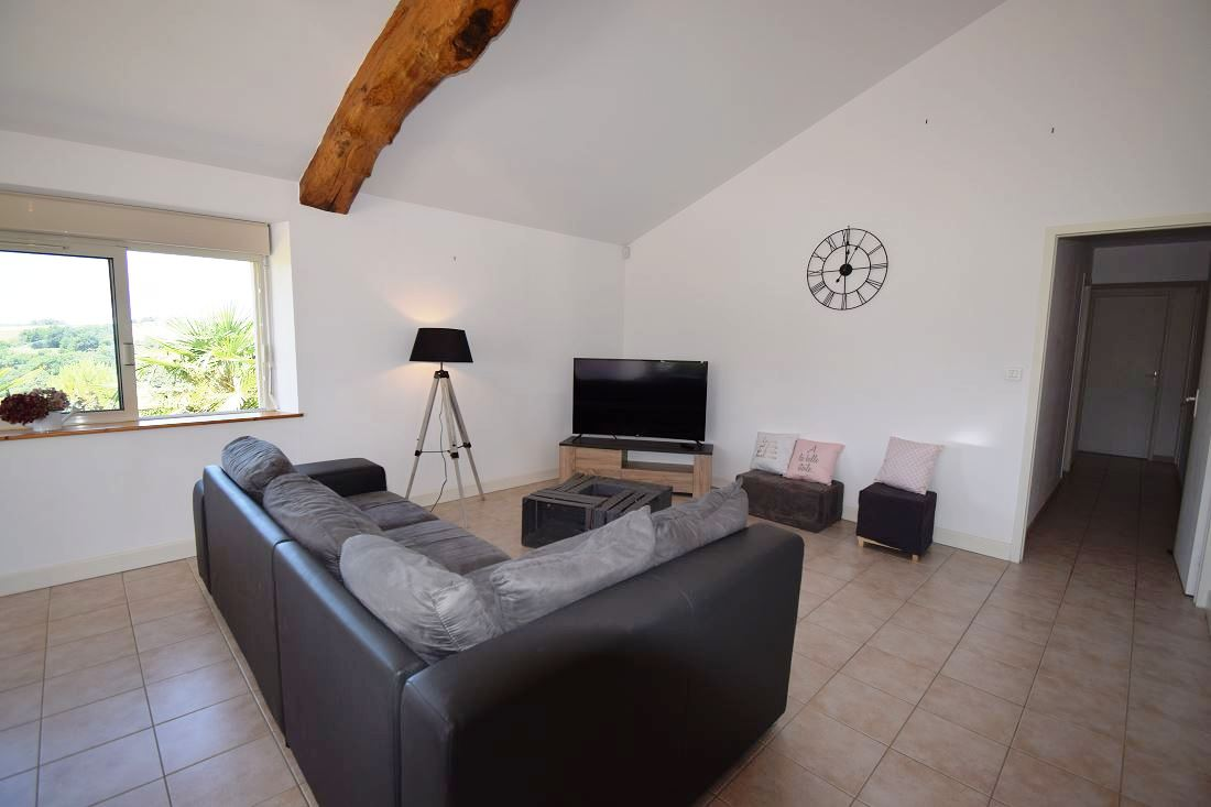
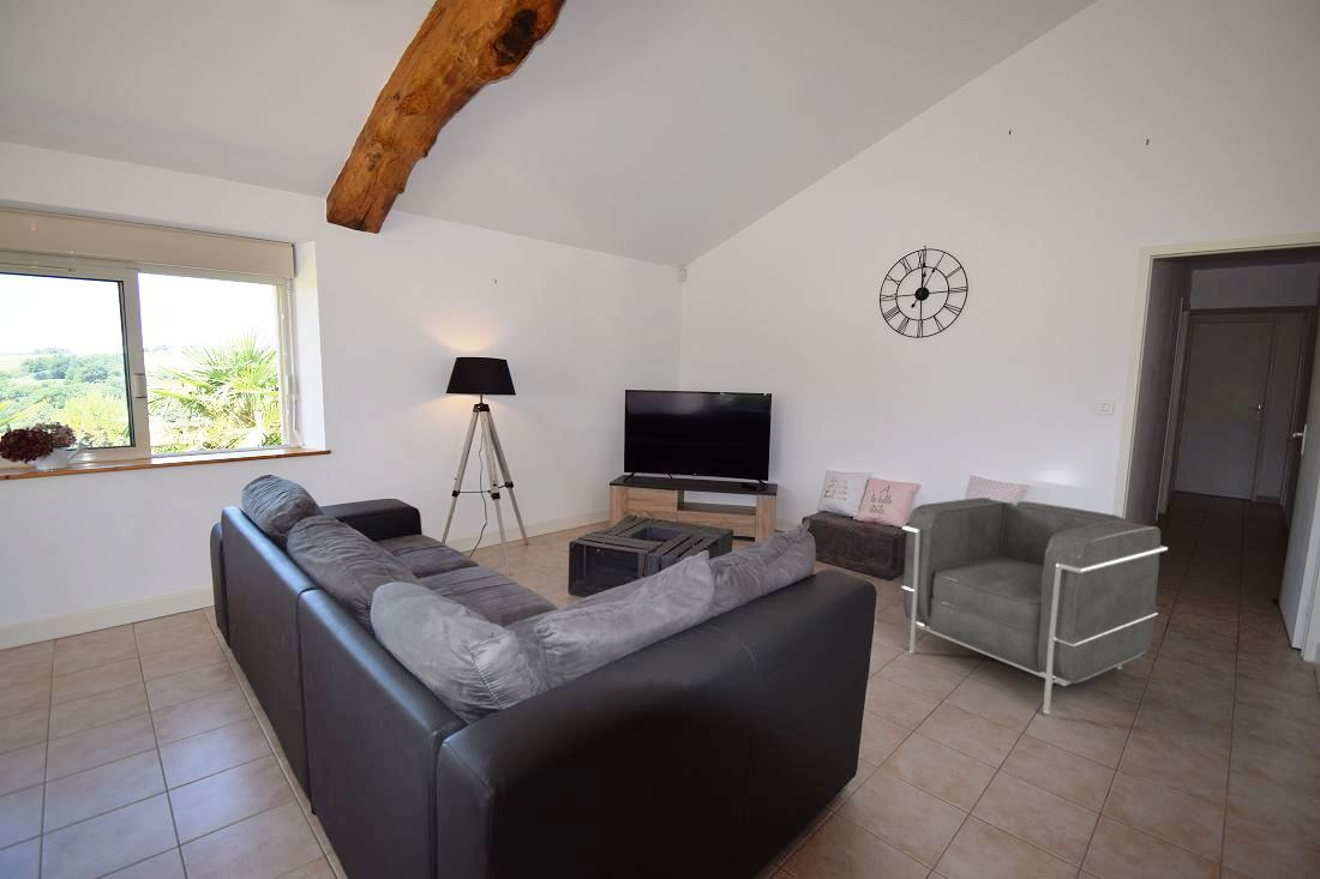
+ armchair (1024, 588)
